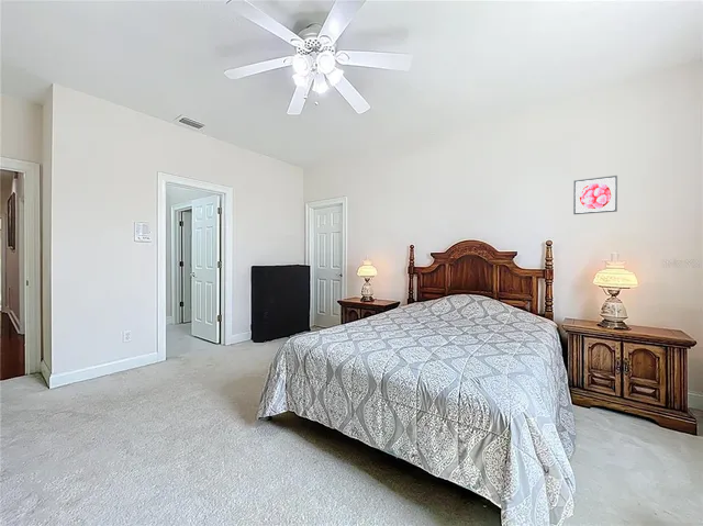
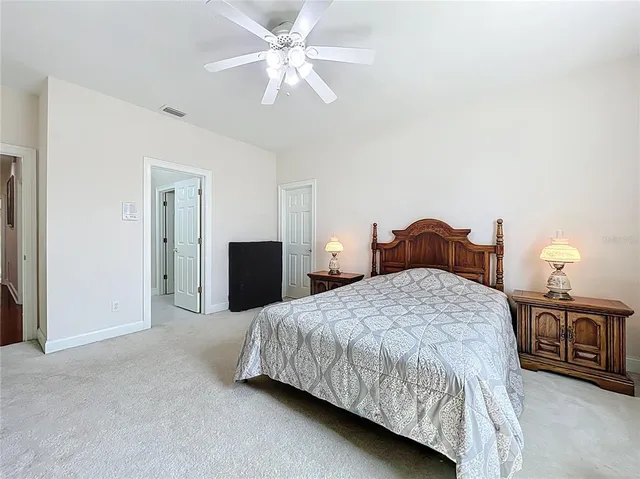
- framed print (594, 195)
